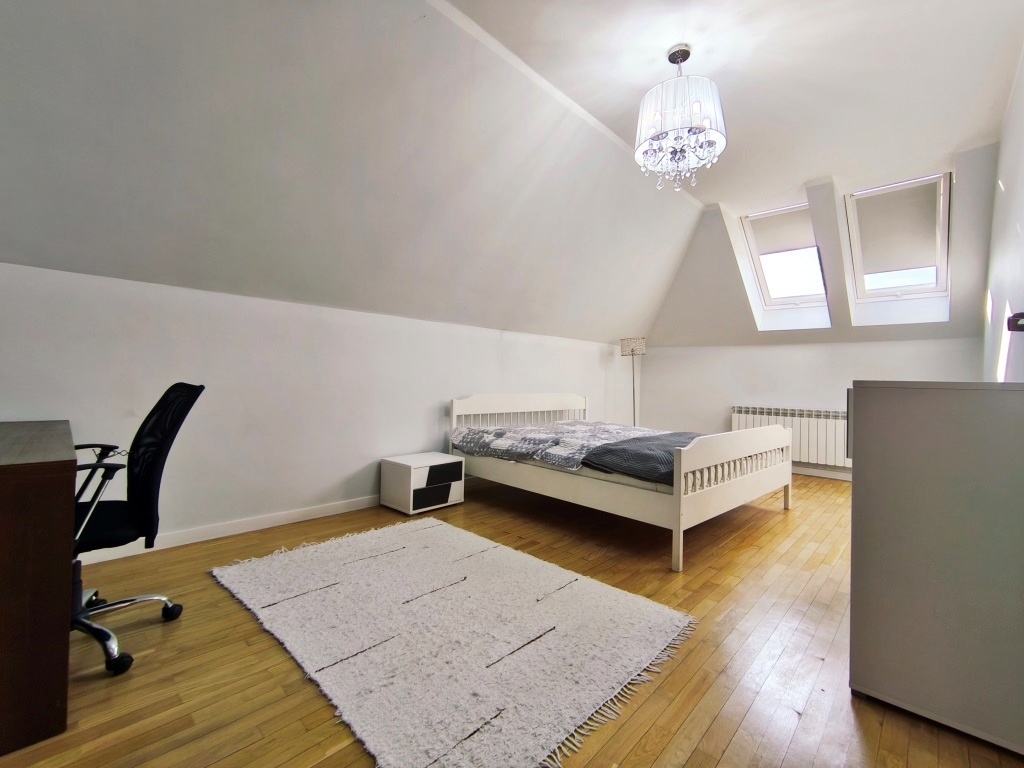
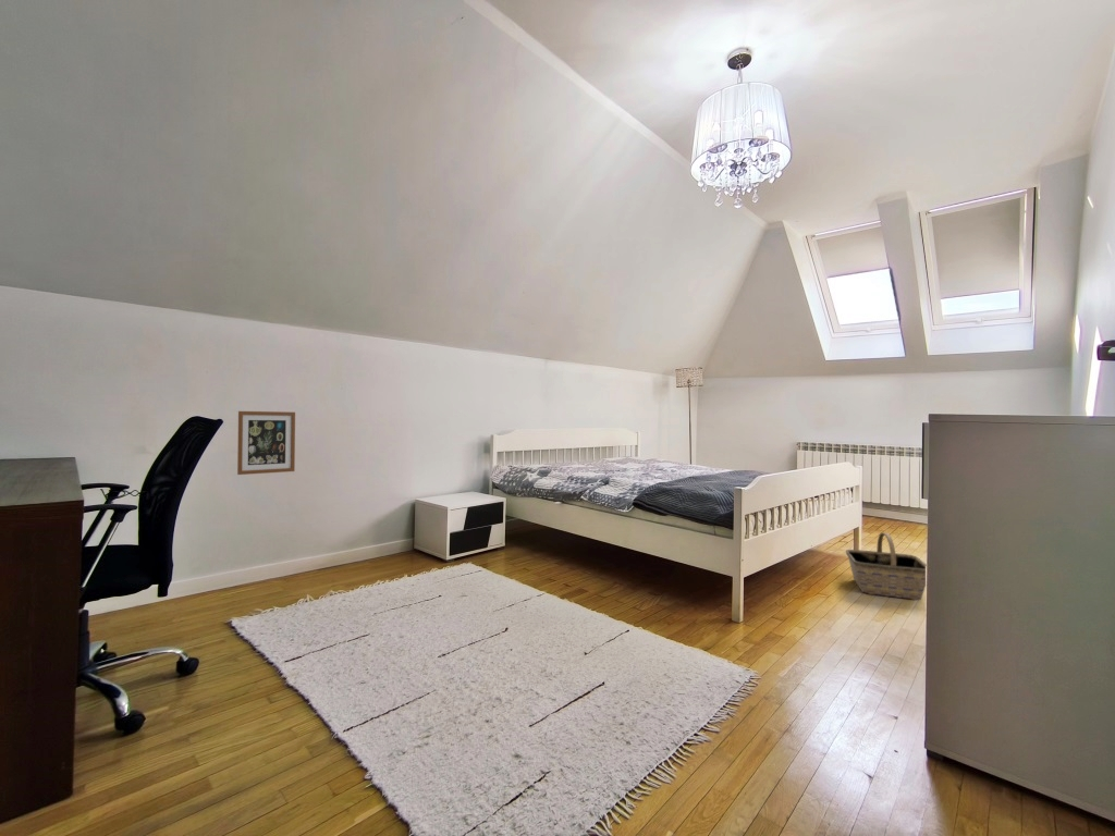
+ basket (885, 561)
+ wall art (267, 442)
